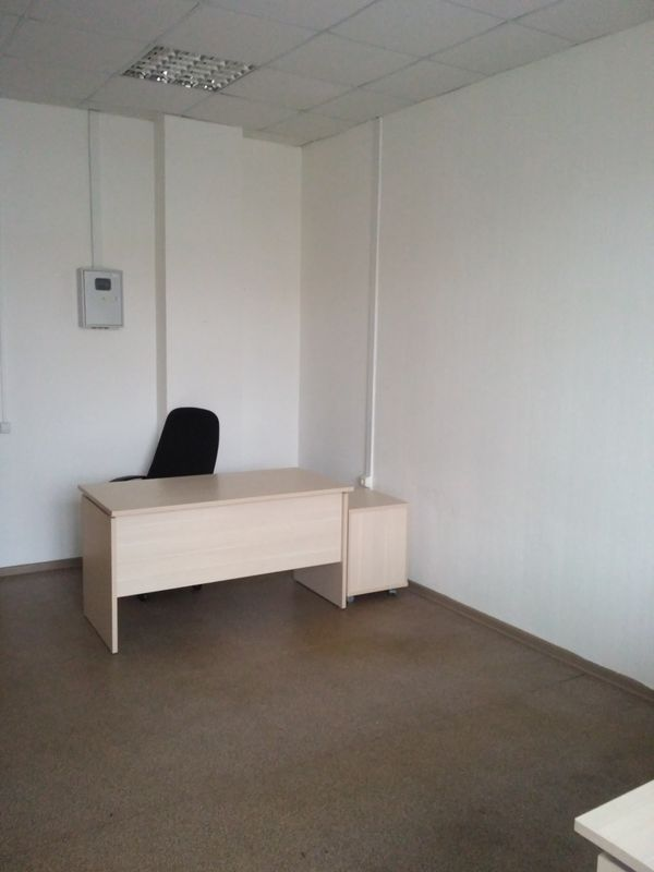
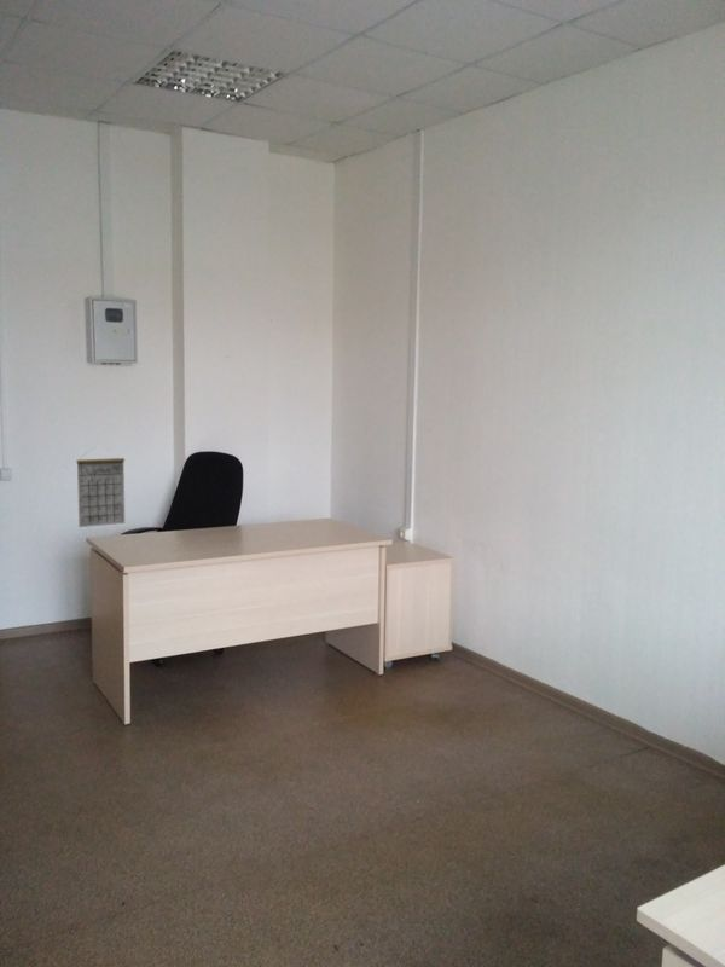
+ calendar (100, 484)
